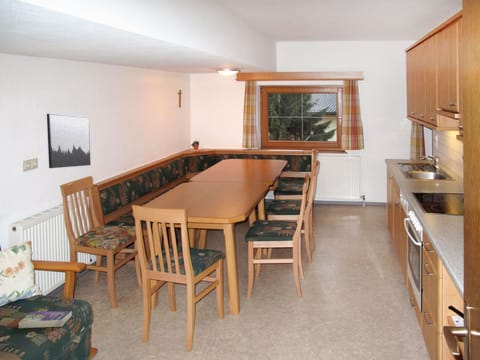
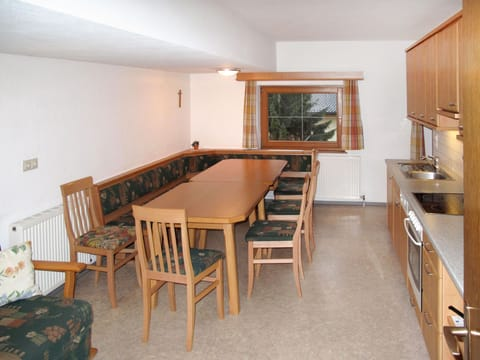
- wall art (70, 141)
- book (45, 318)
